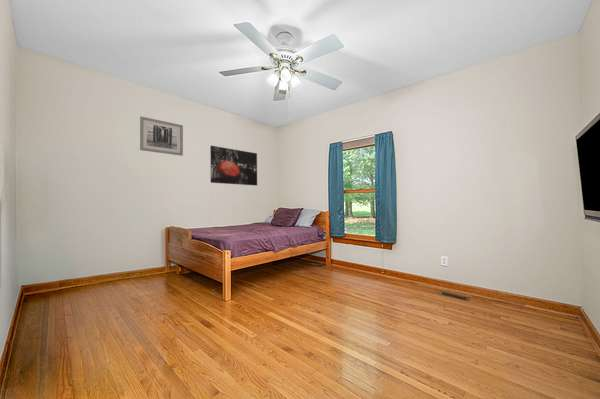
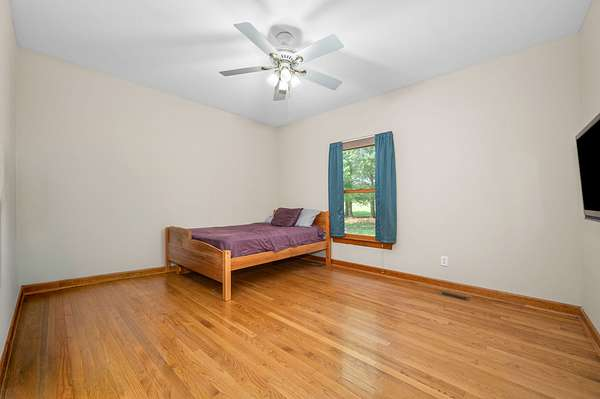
- wall art (235, 166)
- wall art (162, 137)
